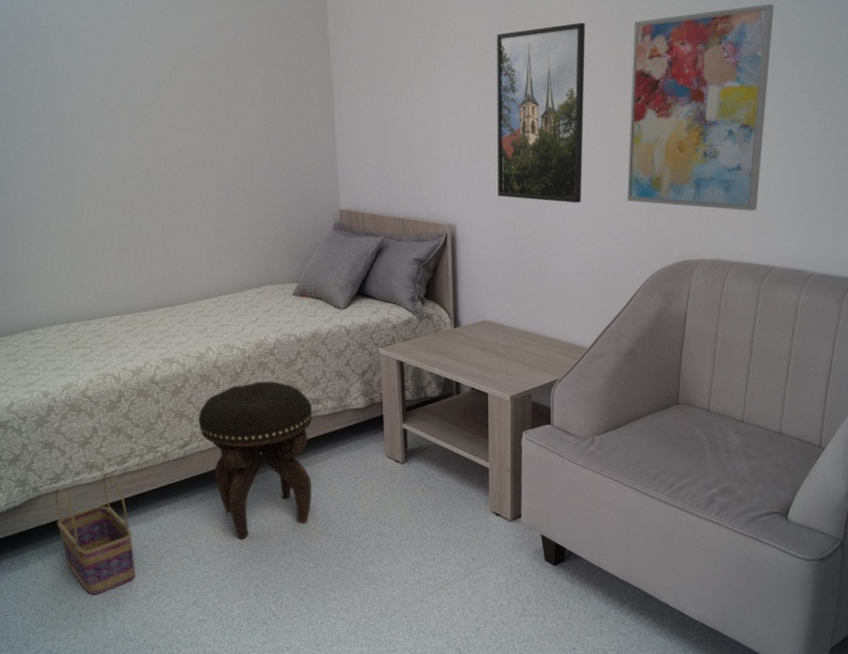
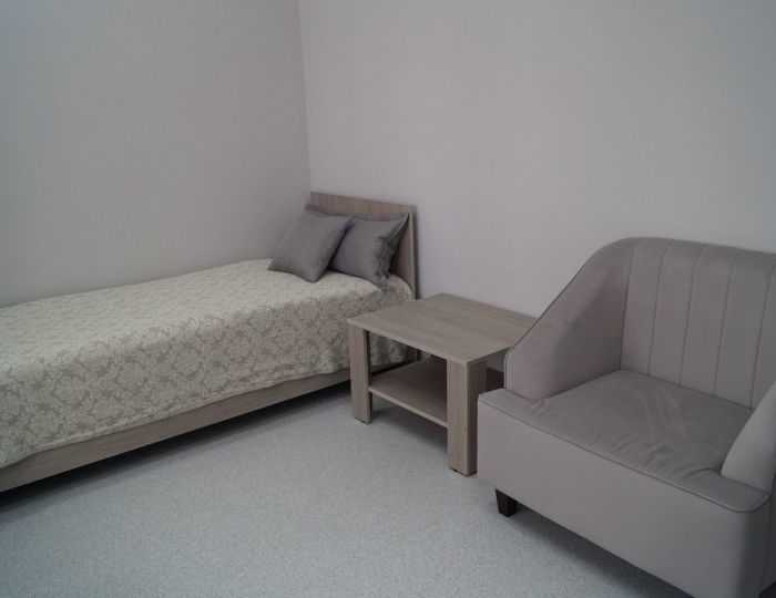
- wall art (693, 111)
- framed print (538, 116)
- footstool (259, 455)
- basket (93, 527)
